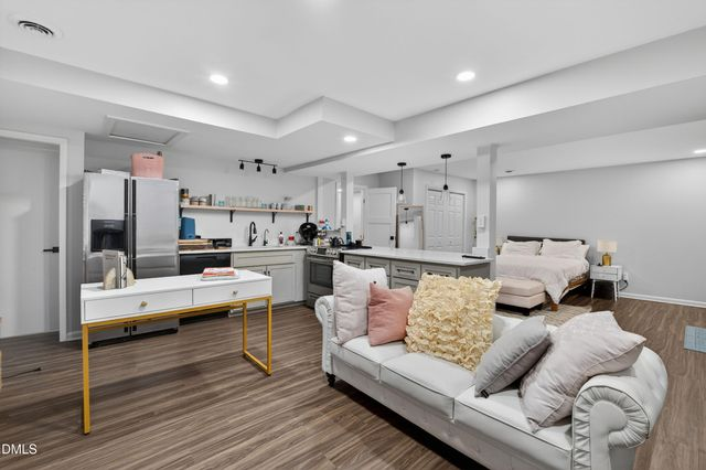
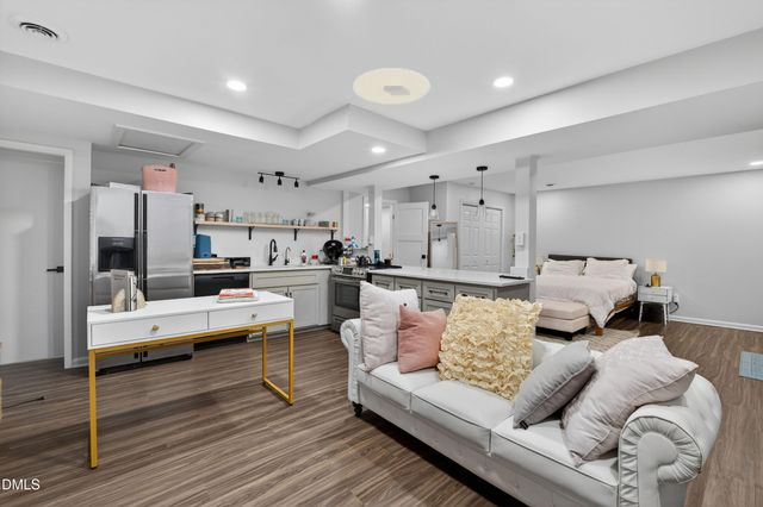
+ ceiling light (391, 84)
